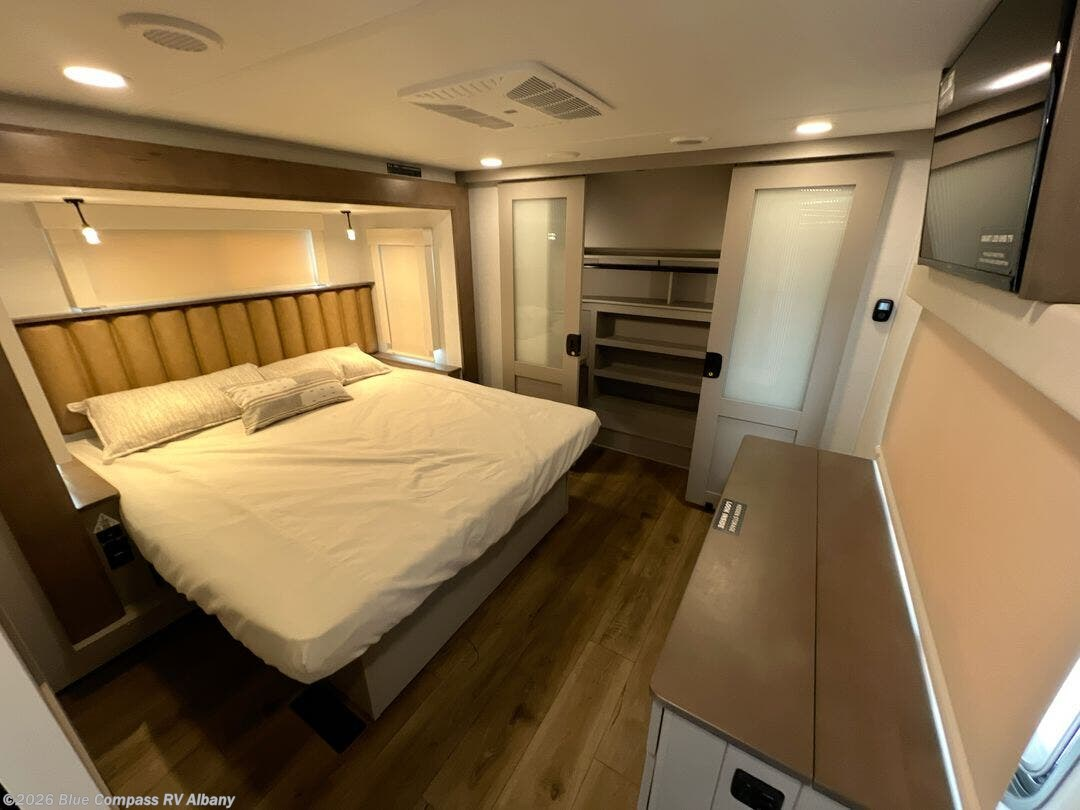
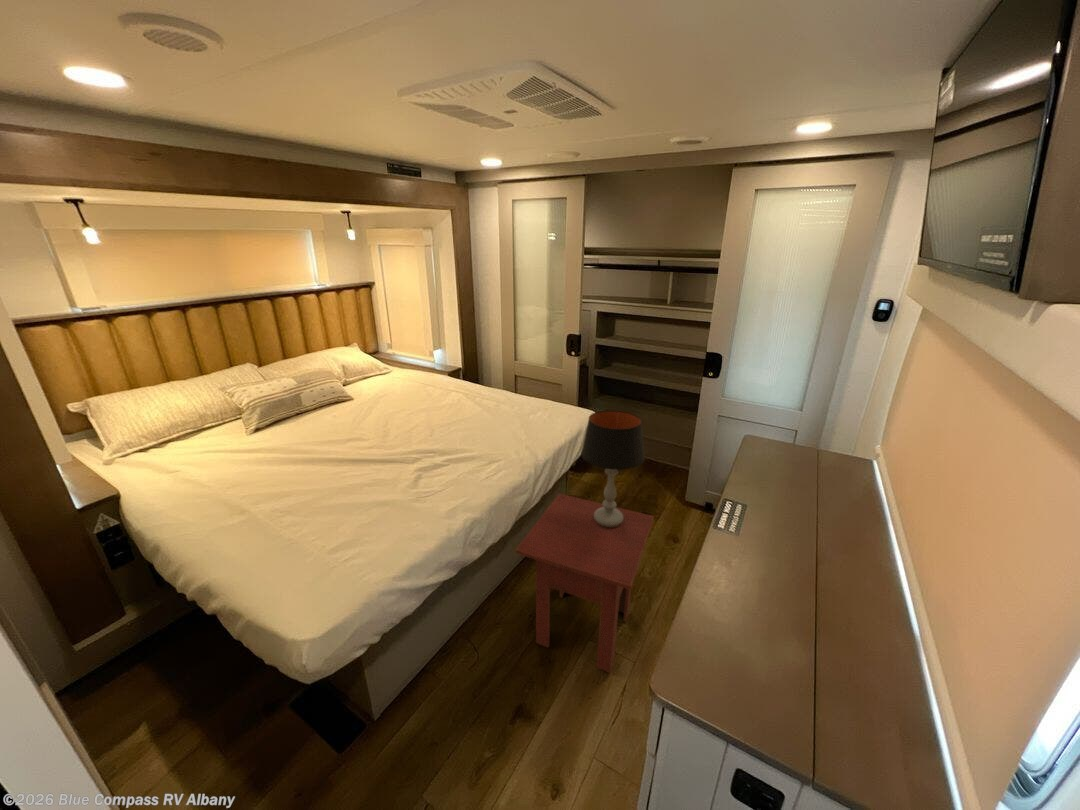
+ side table (586, 581)
+ table lamp (611, 471)
